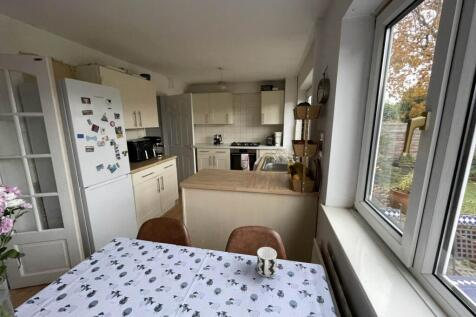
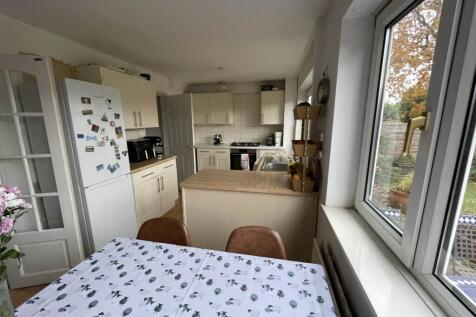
- cup (266, 263)
